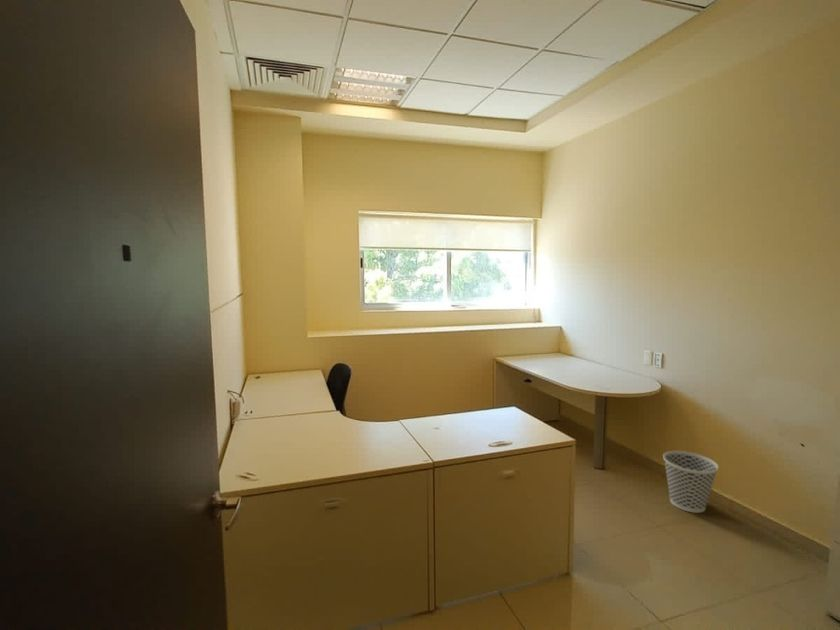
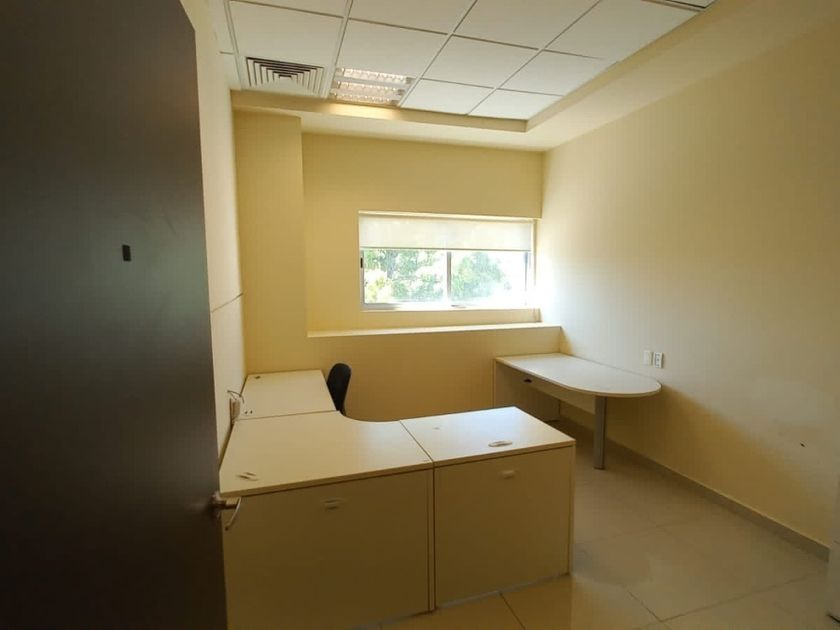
- wastebasket (688, 482)
